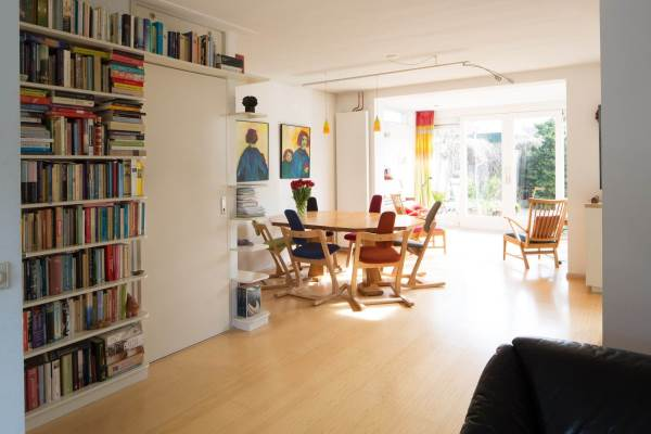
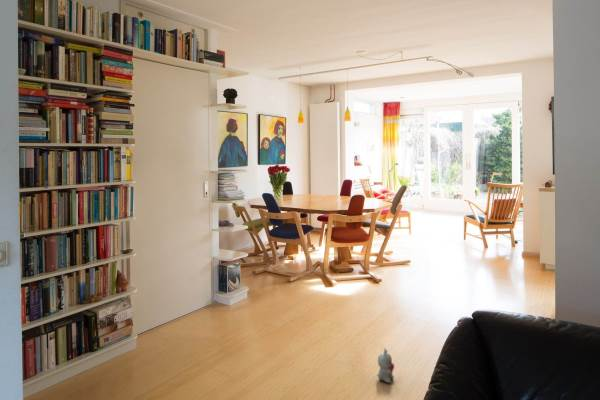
+ plush toy (385, 364)
